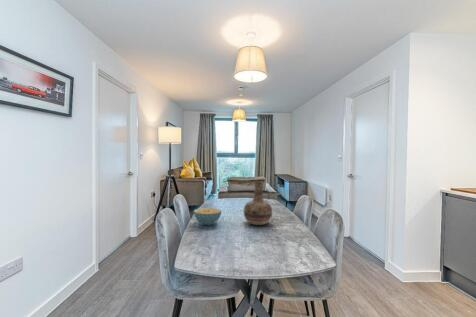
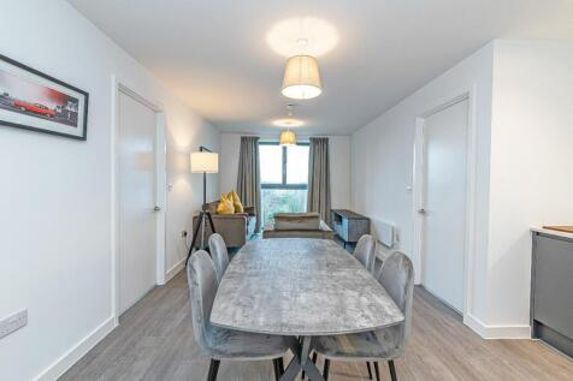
- vase (257, 202)
- cereal bowl (207, 217)
